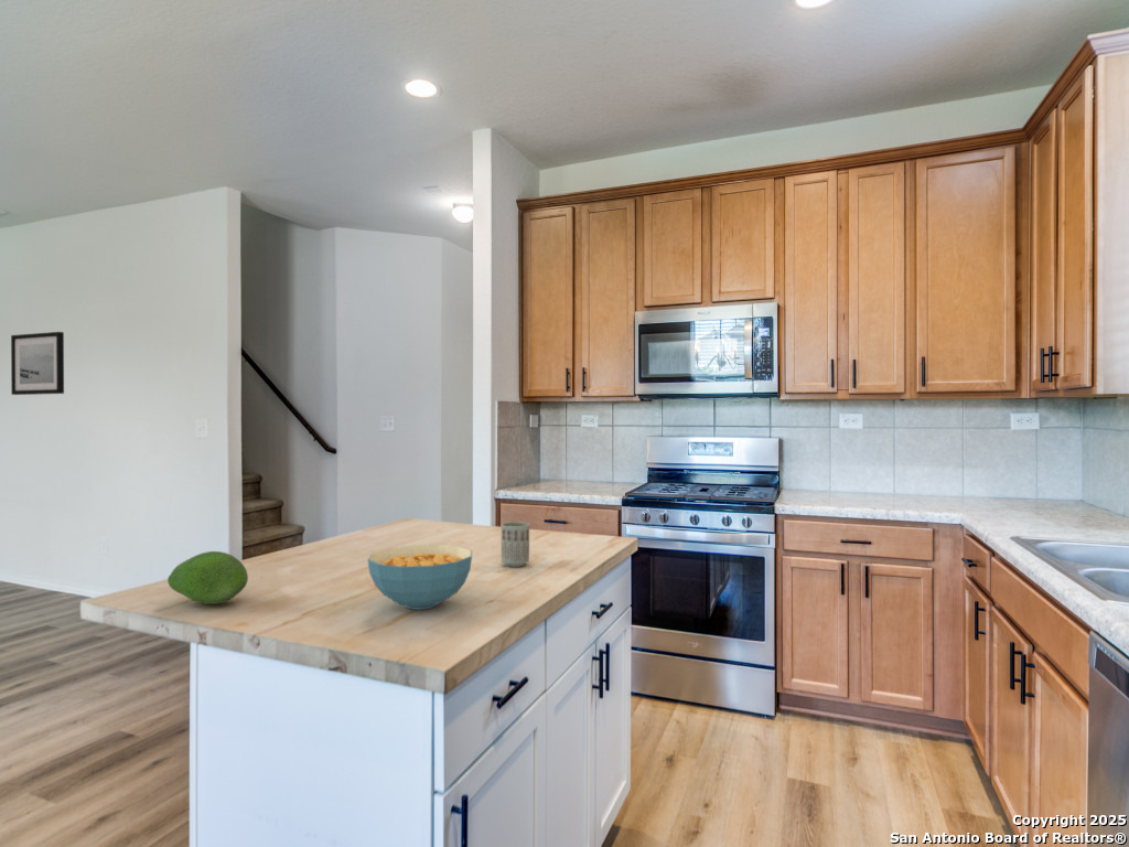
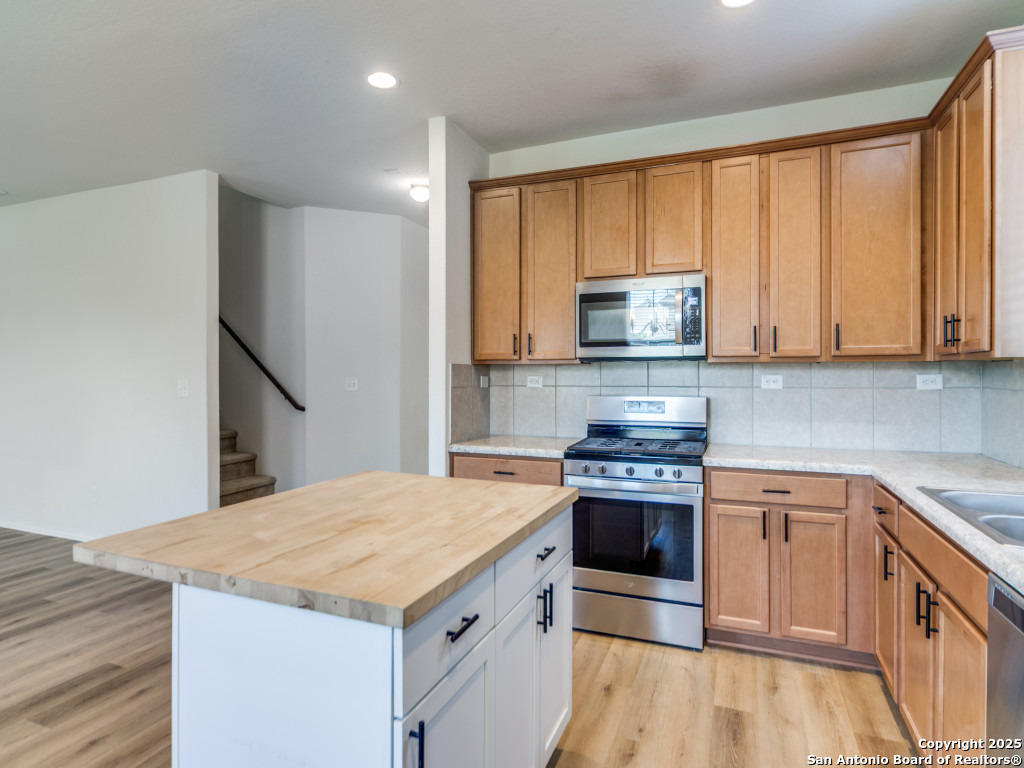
- cereal bowl (421, 579)
- fruit (207, 577)
- cup (515, 544)
- wall art (36, 364)
